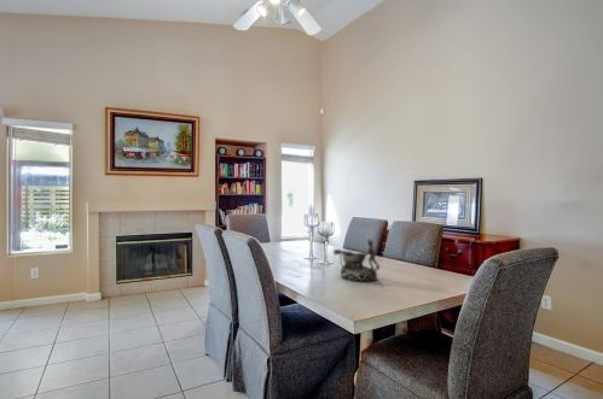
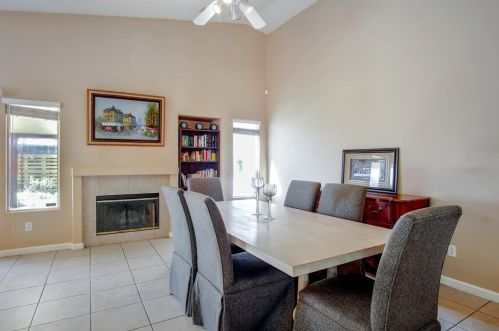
- decorative bowl (354, 257)
